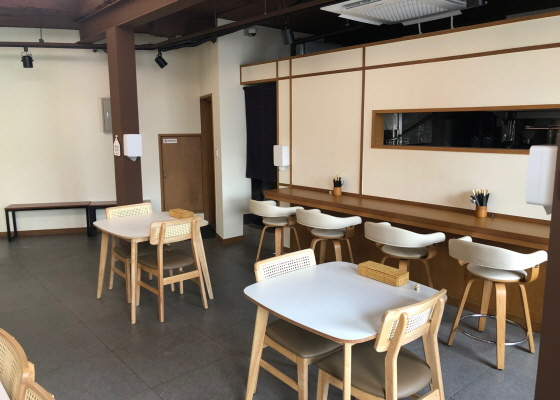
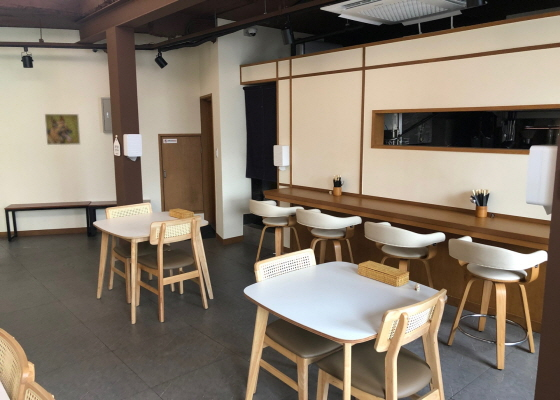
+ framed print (62, 129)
